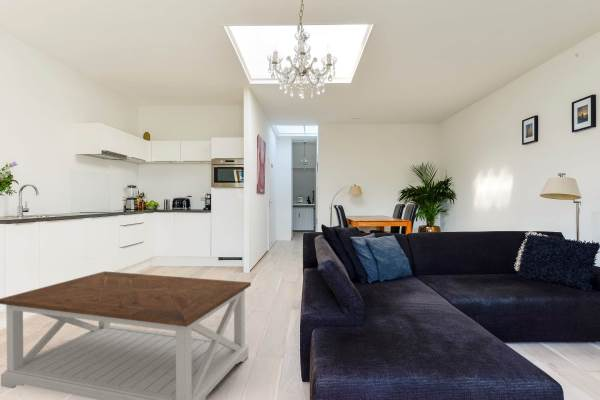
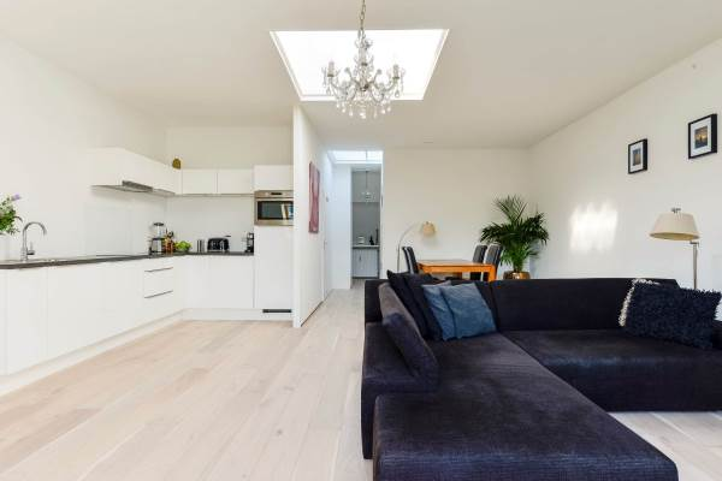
- coffee table (135, 330)
